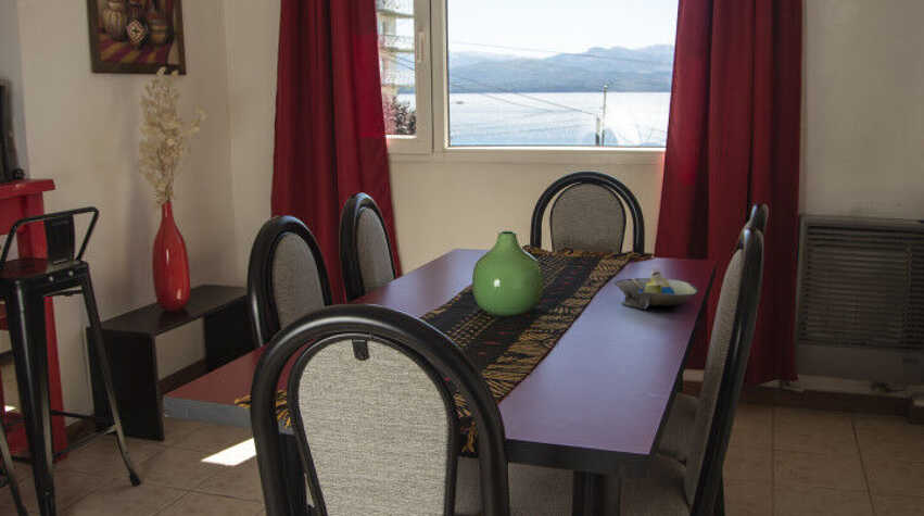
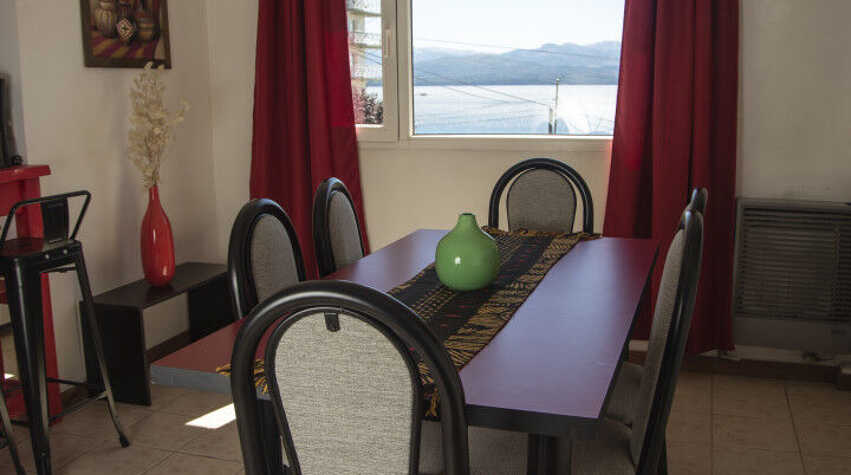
- decorative bowl (654, 287)
